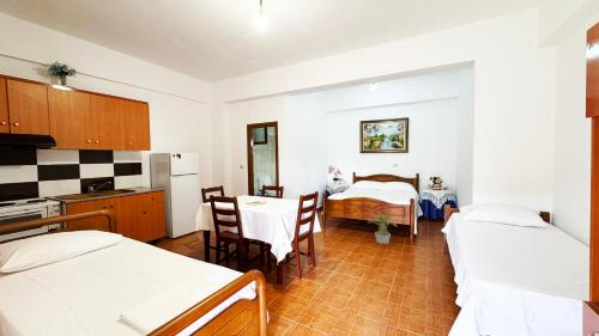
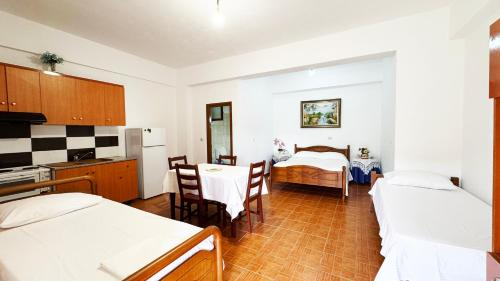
- potted plant (382, 228)
